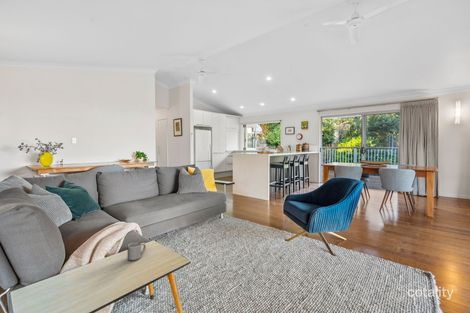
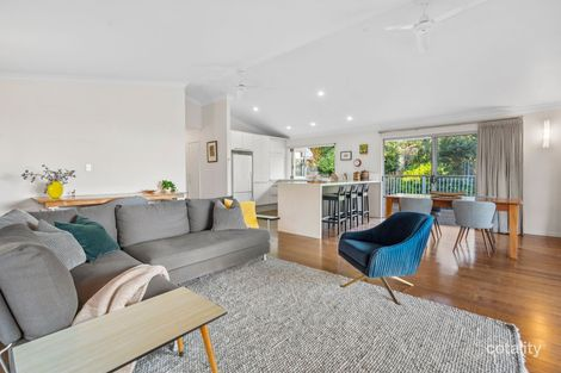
- mug (137, 250)
